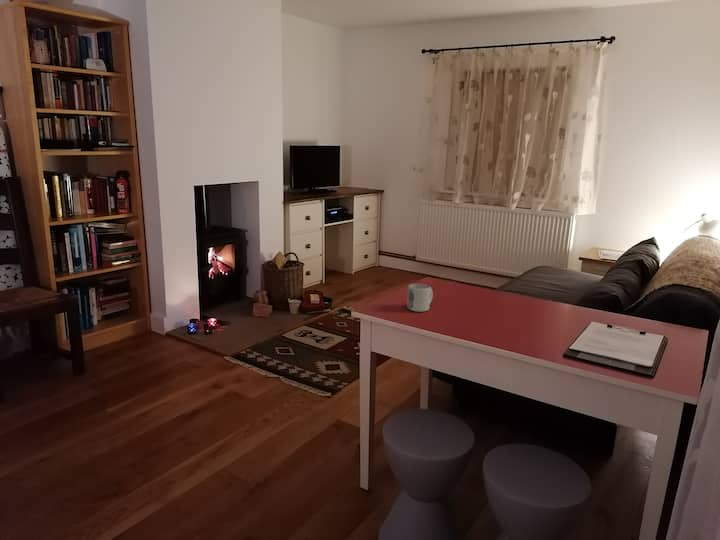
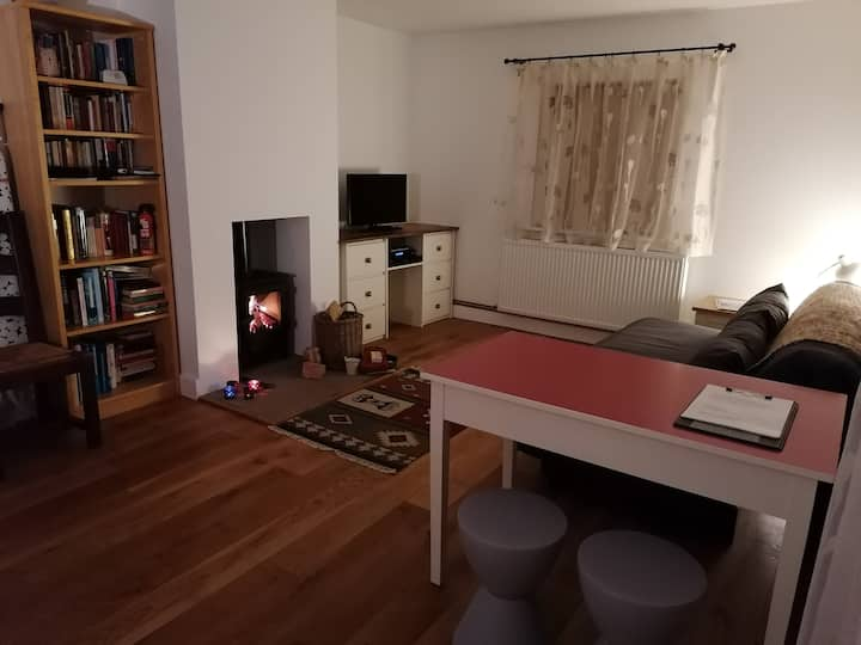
- mug (421, 296)
